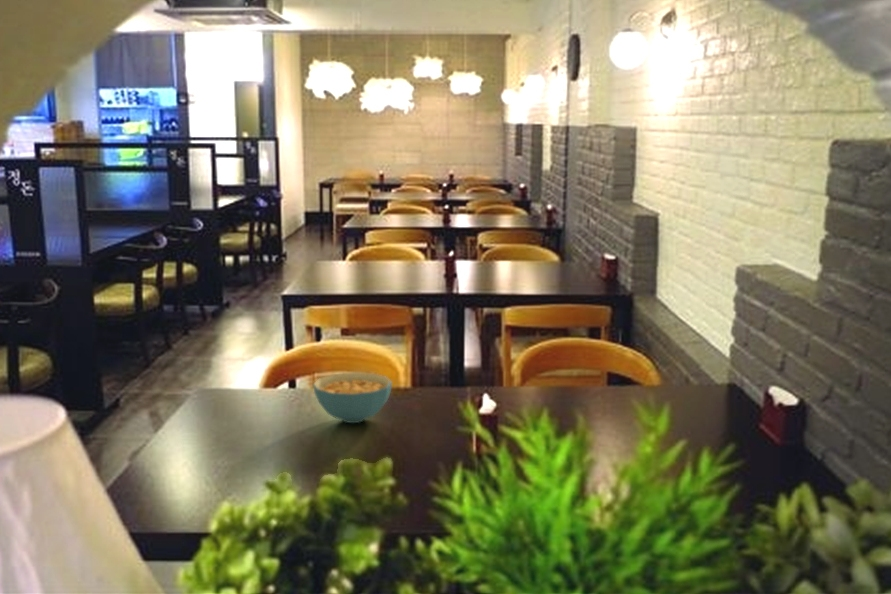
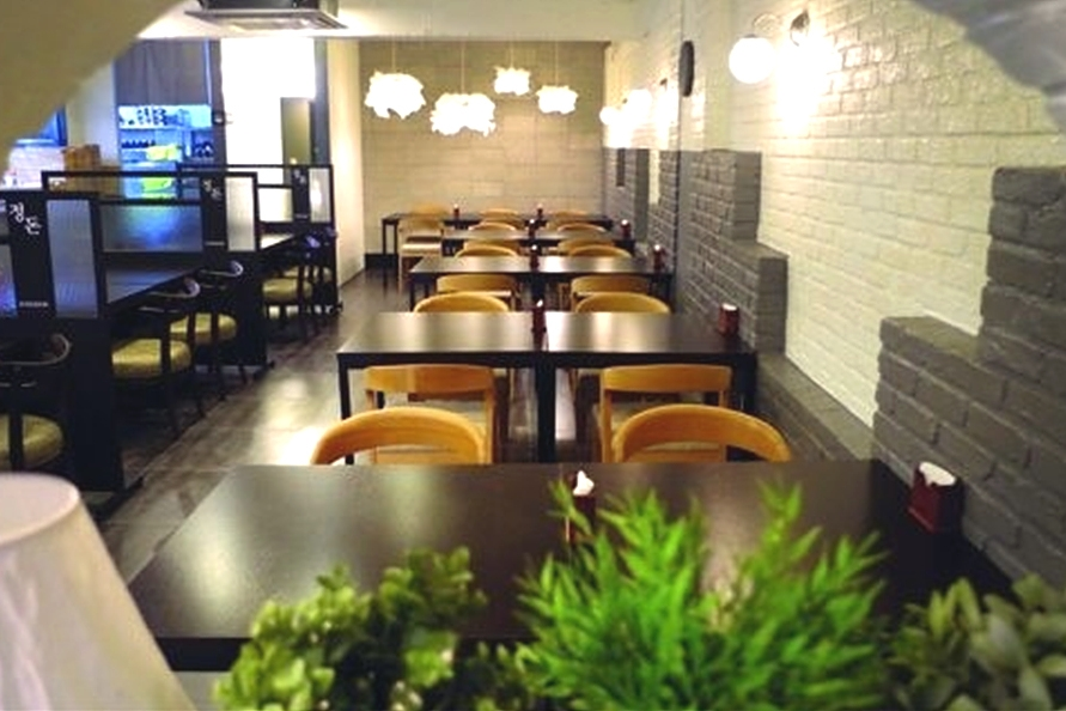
- cereal bowl (353, 401)
